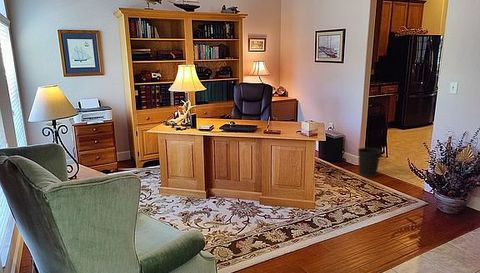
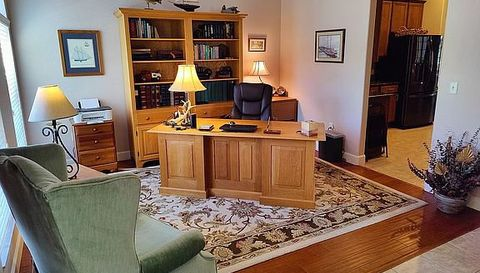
- wastebasket (368, 162)
